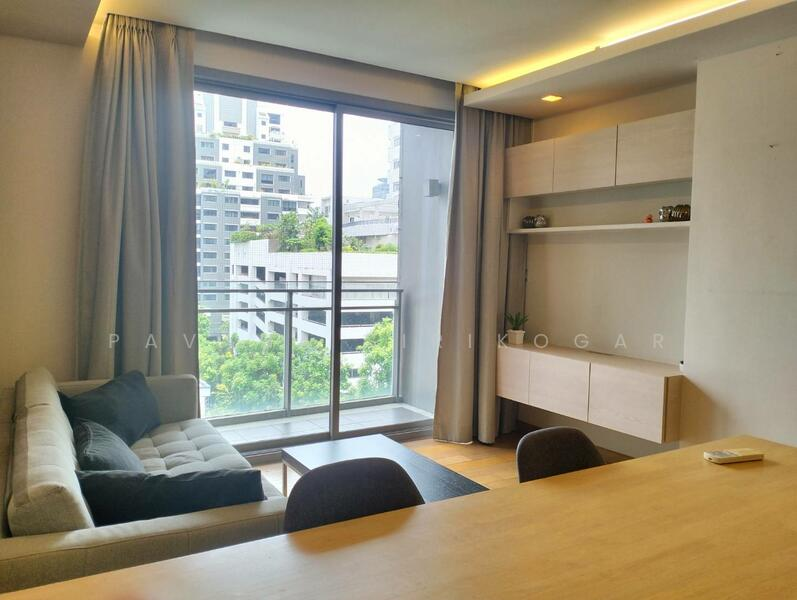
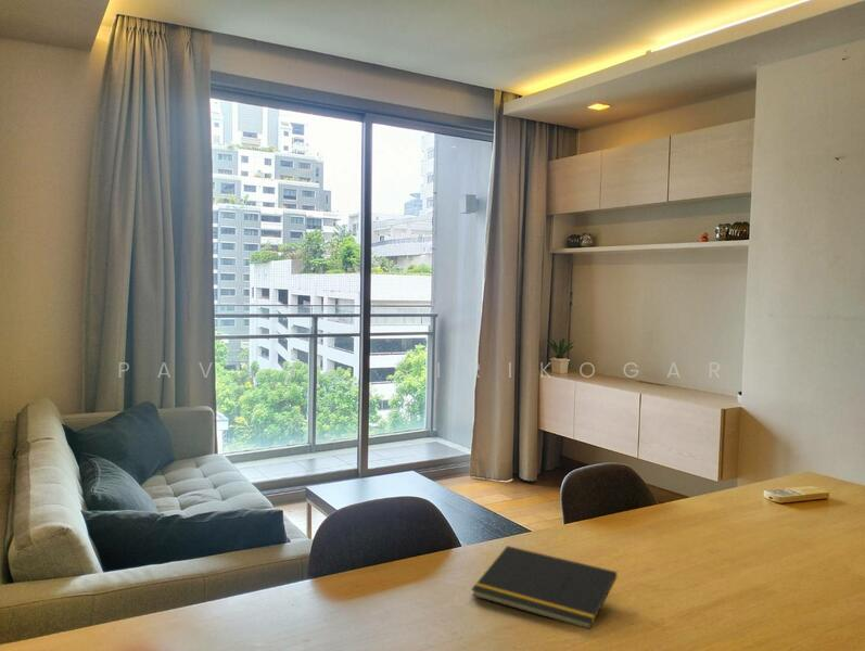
+ notepad (544, 583)
